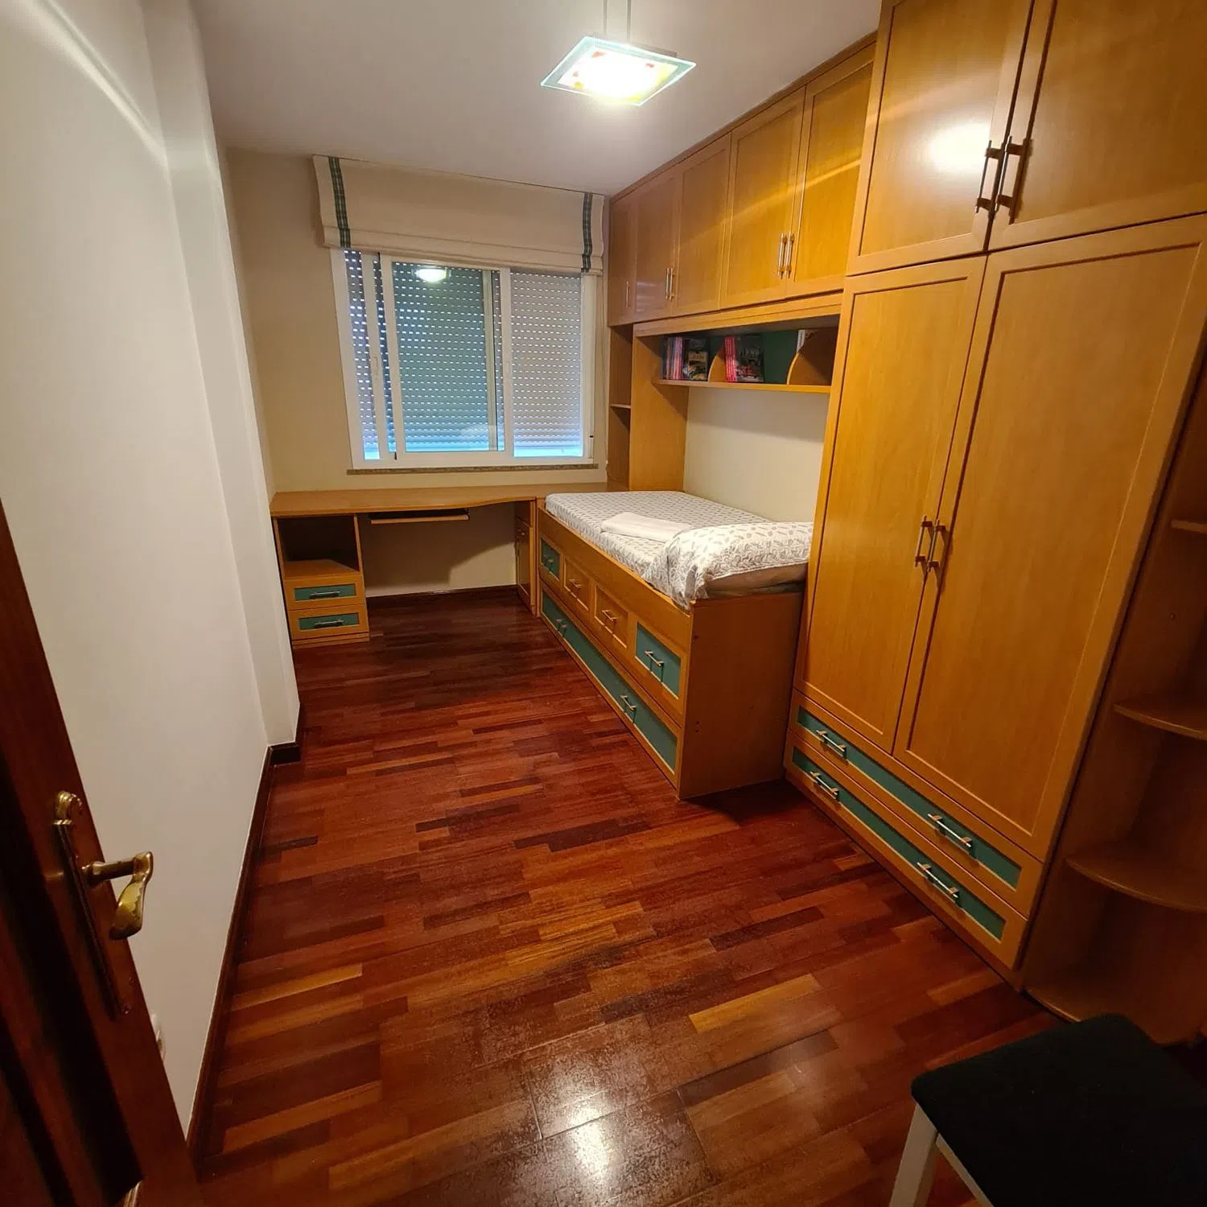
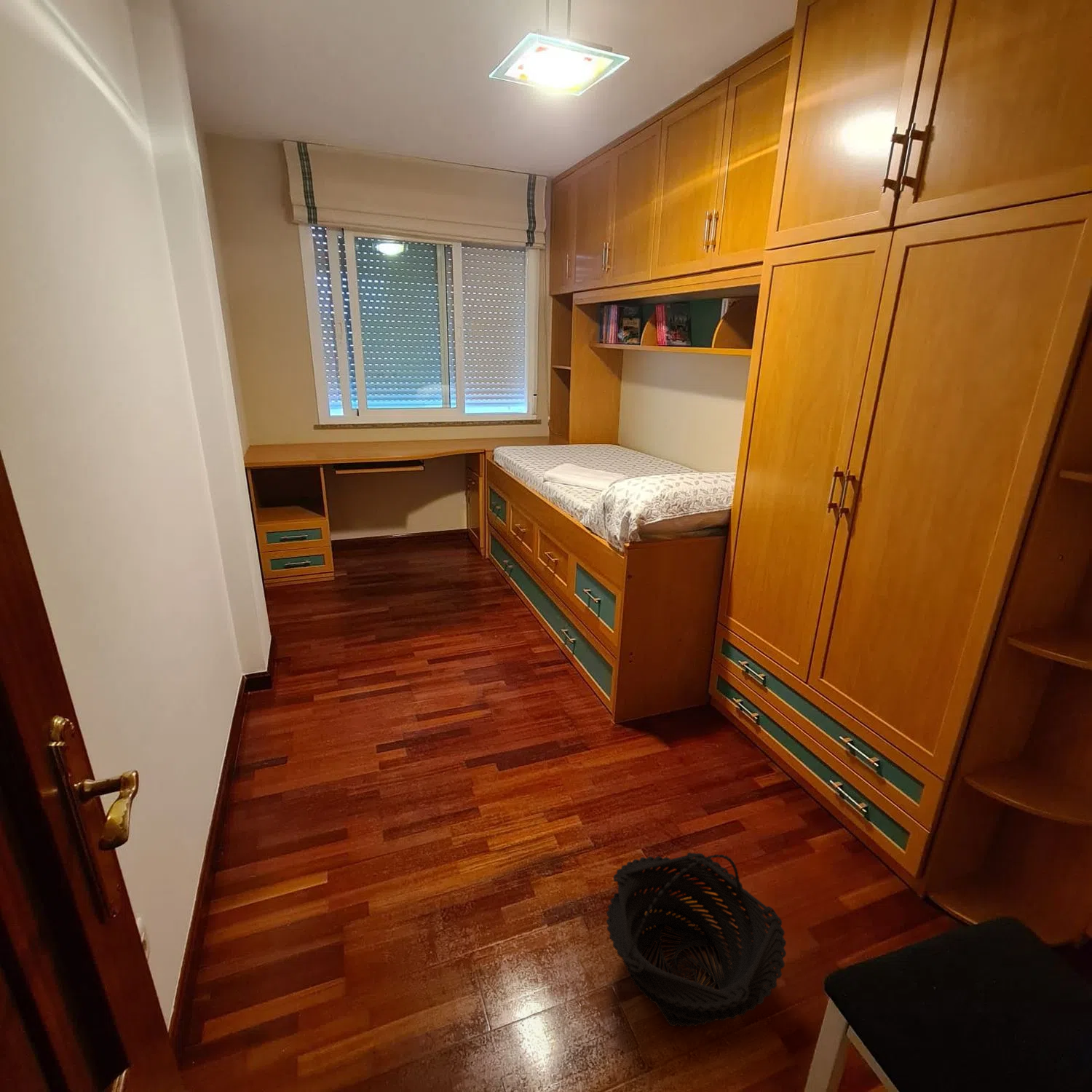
+ basket (690, 916)
